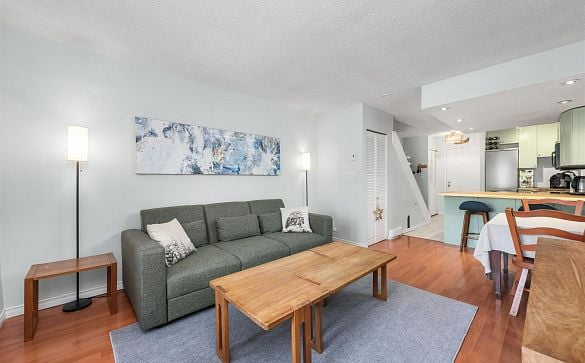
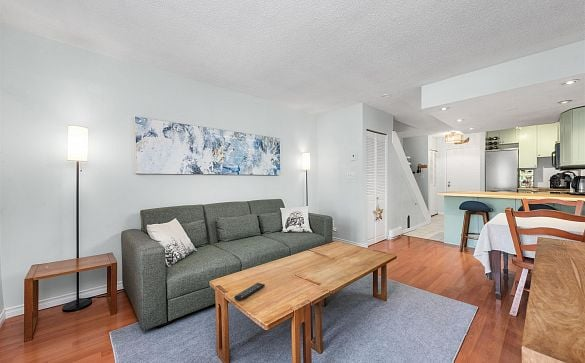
+ remote control (250, 291)
